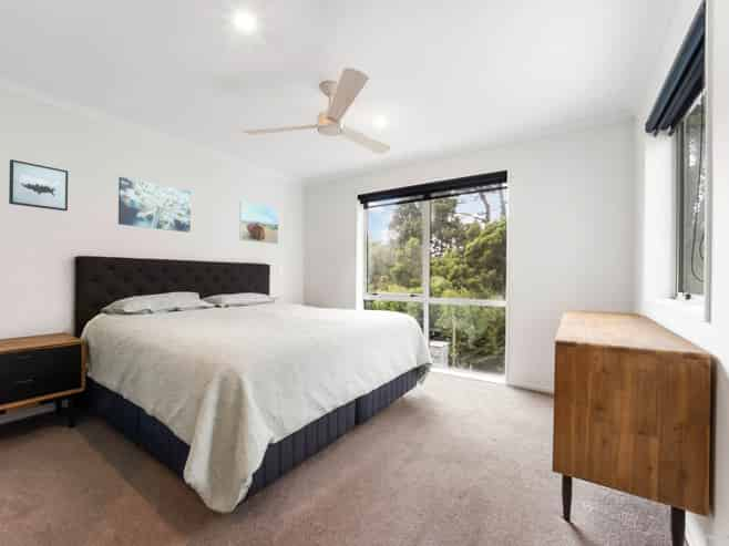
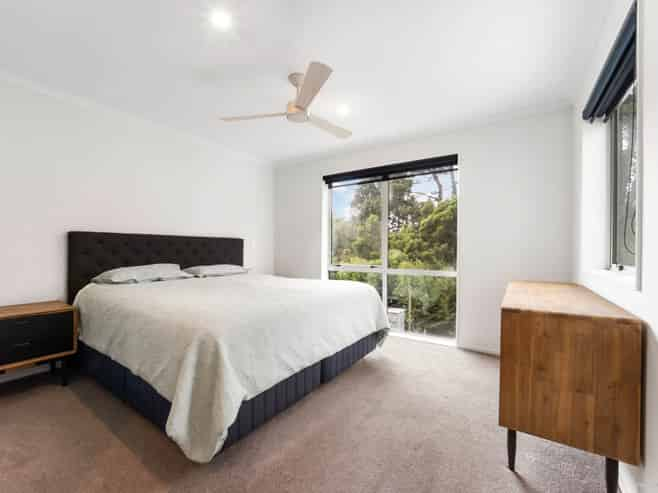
- wall art (157, 206)
- wall art (40, 186)
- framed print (259, 224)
